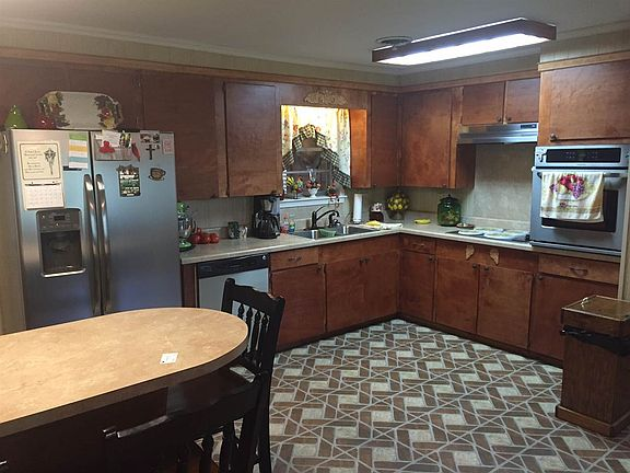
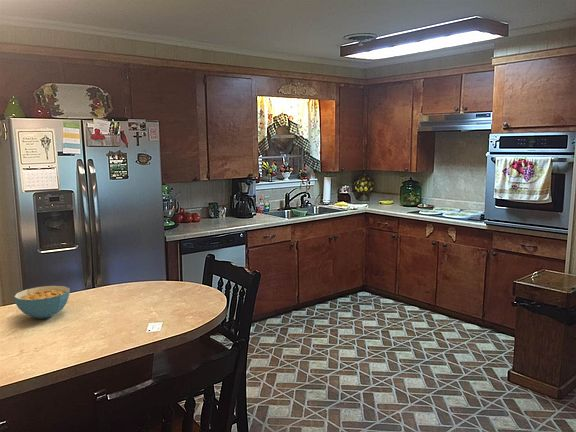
+ cereal bowl (43, 304)
